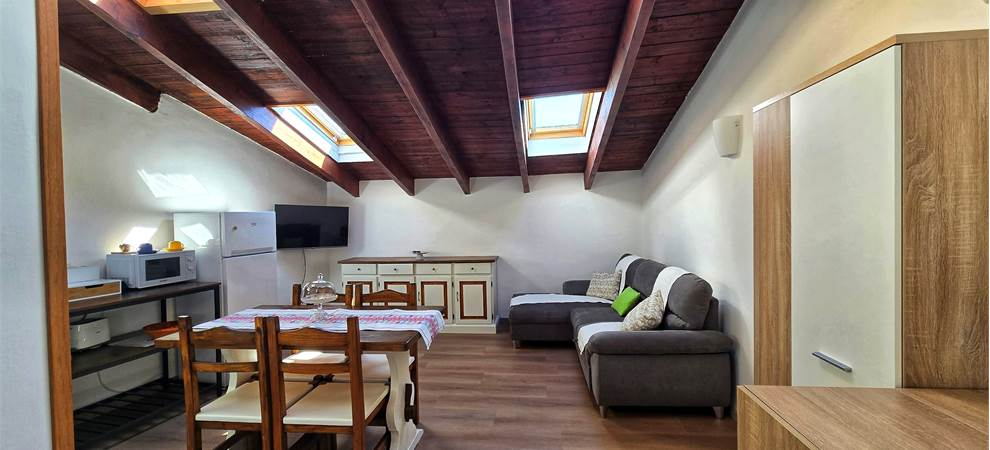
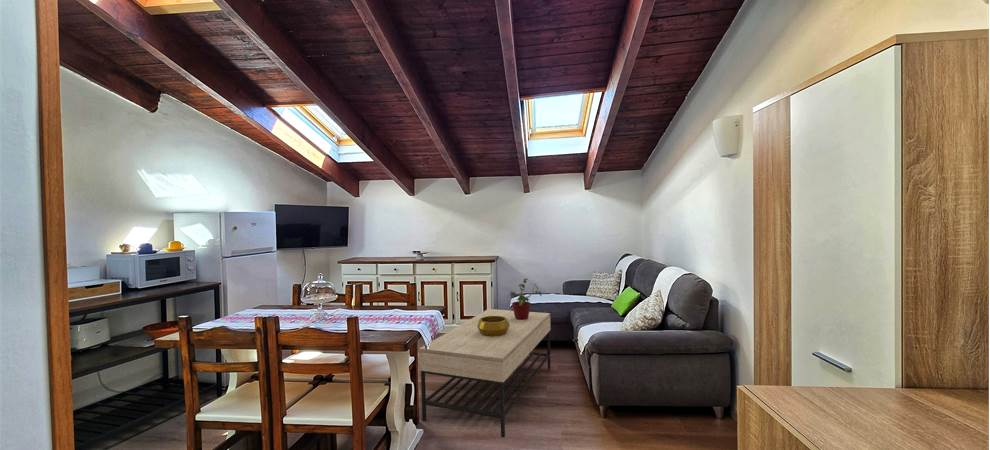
+ coffee table (494, 359)
+ potted plant (527, 298)
+ decorative bowl (493, 325)
